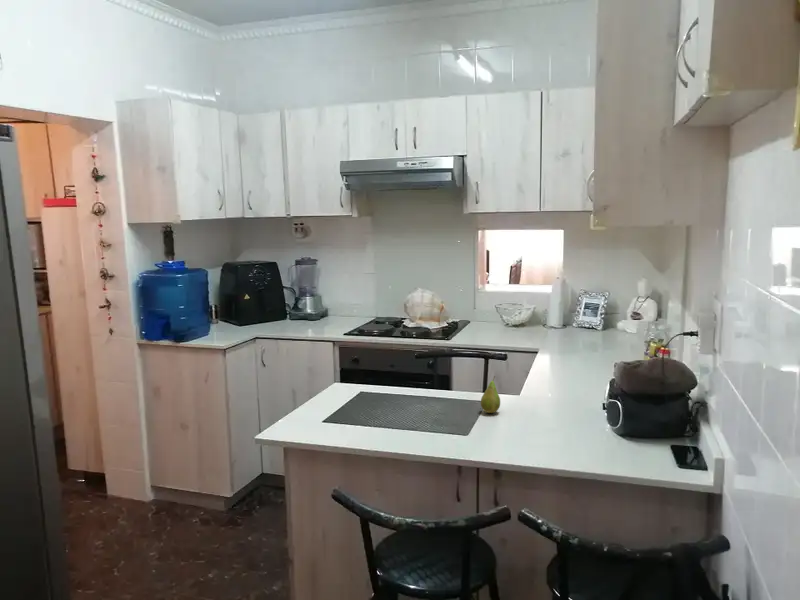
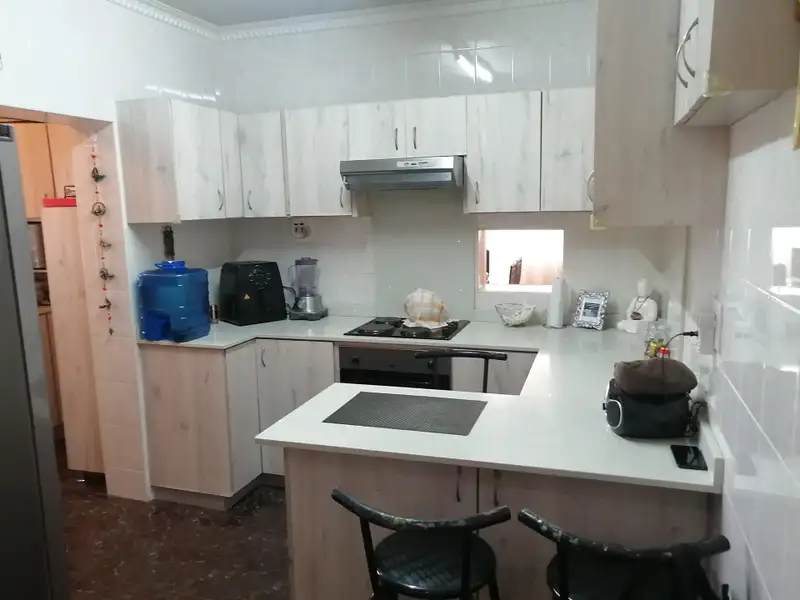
- fruit (490, 394)
